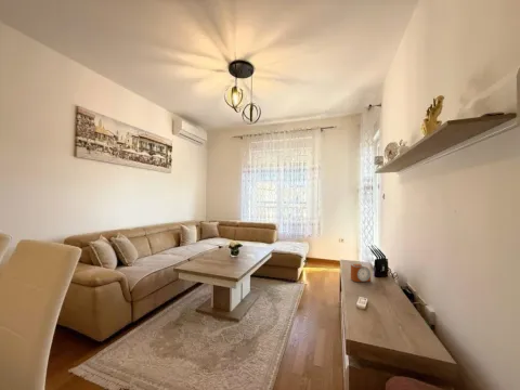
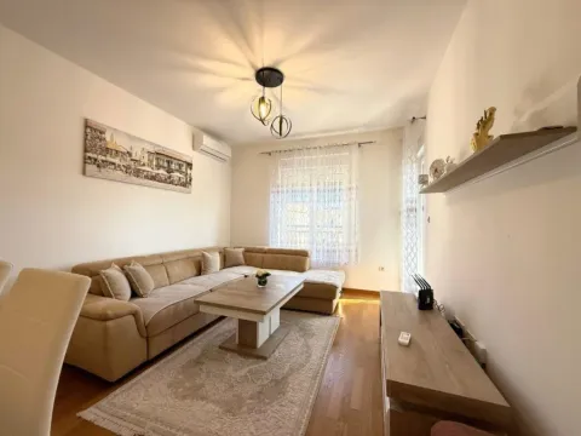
- alarm clock (360, 272)
